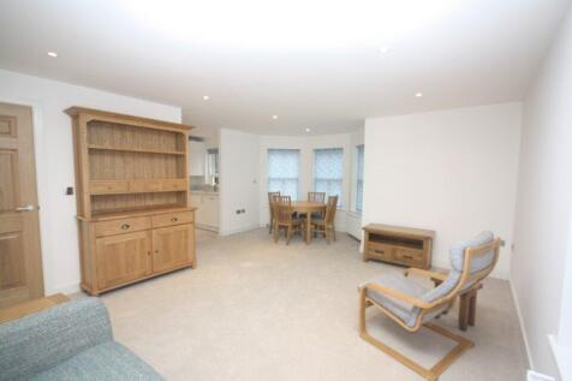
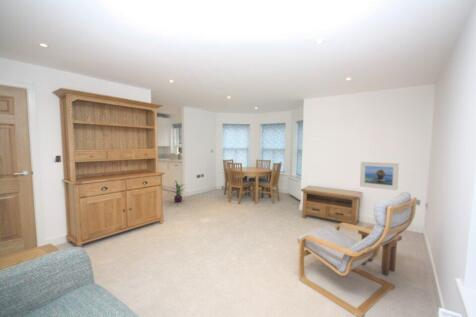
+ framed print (378, 175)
+ decorative plant (176, 191)
